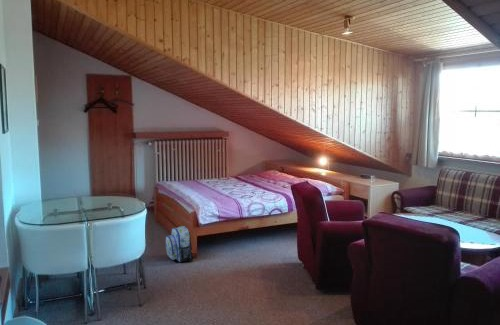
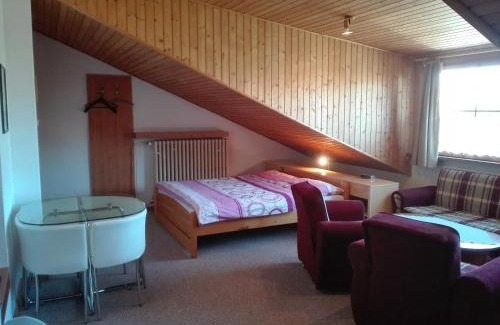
- backpack (178, 243)
